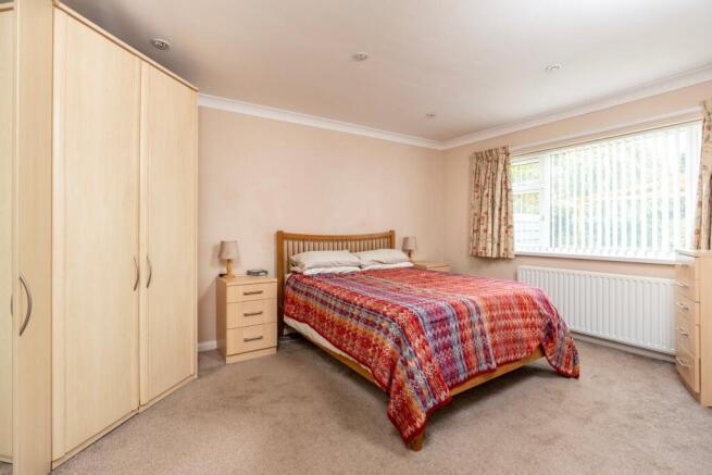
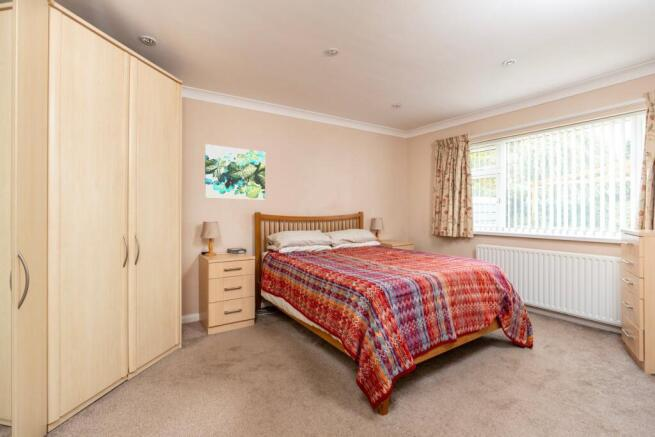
+ wall art (236, 173)
